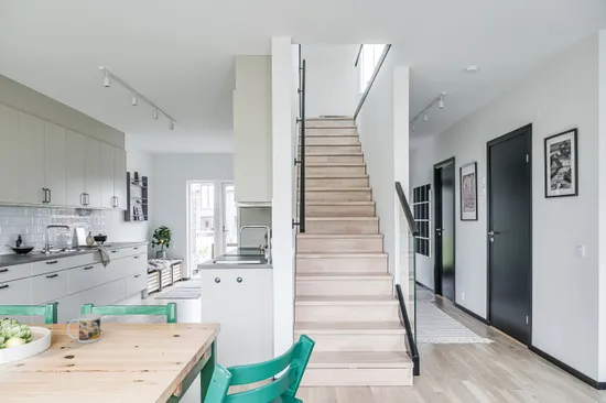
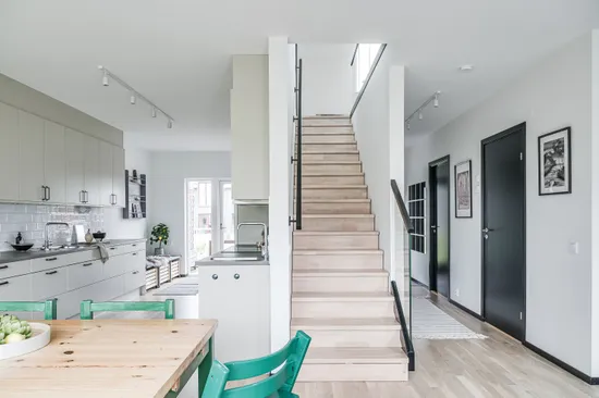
- mug (84, 328)
